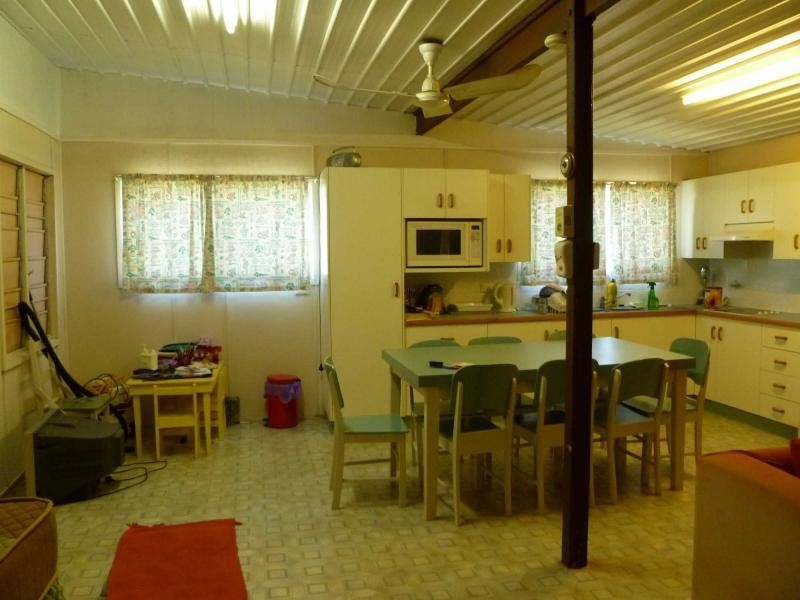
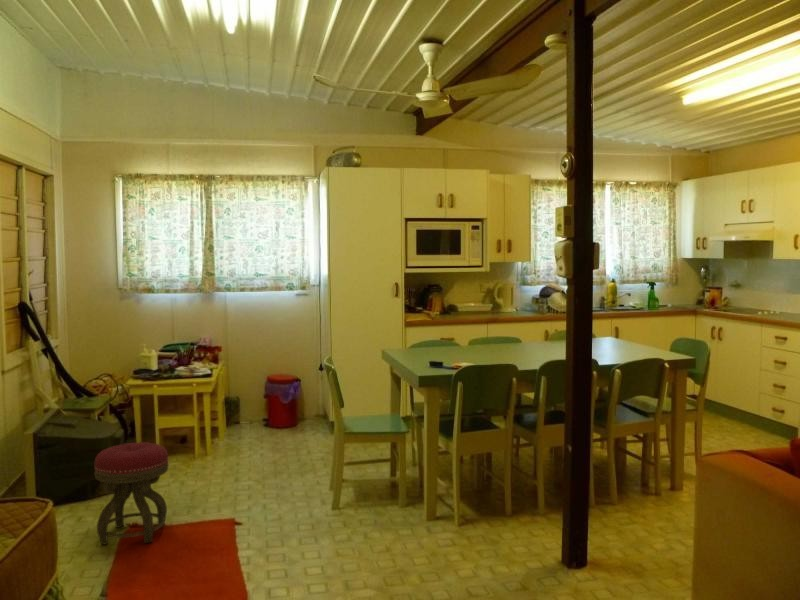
+ stool (132, 491)
